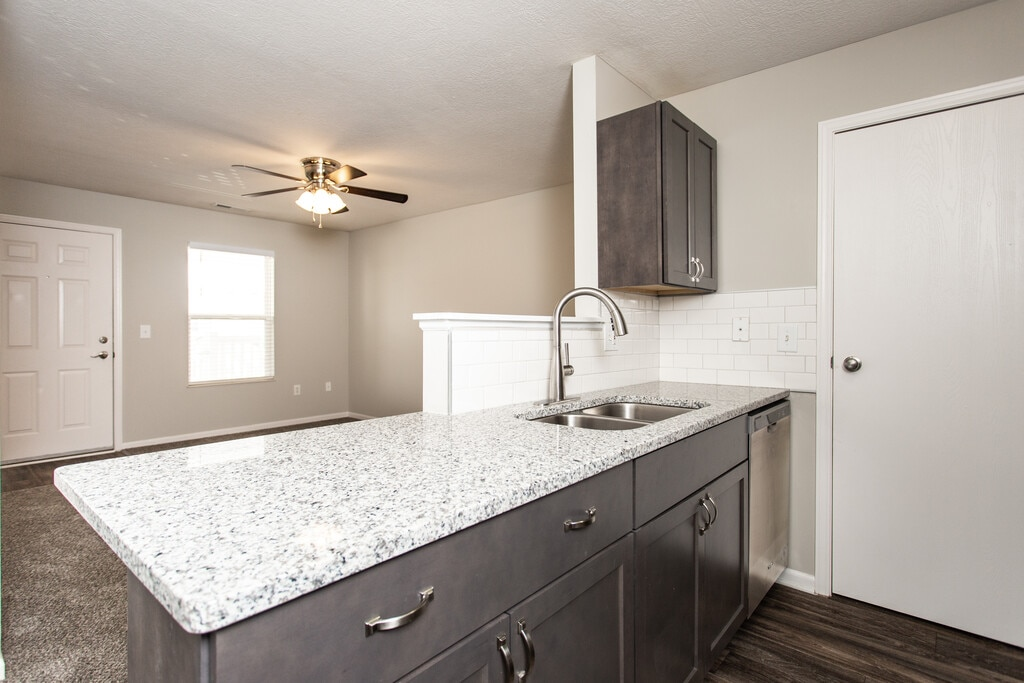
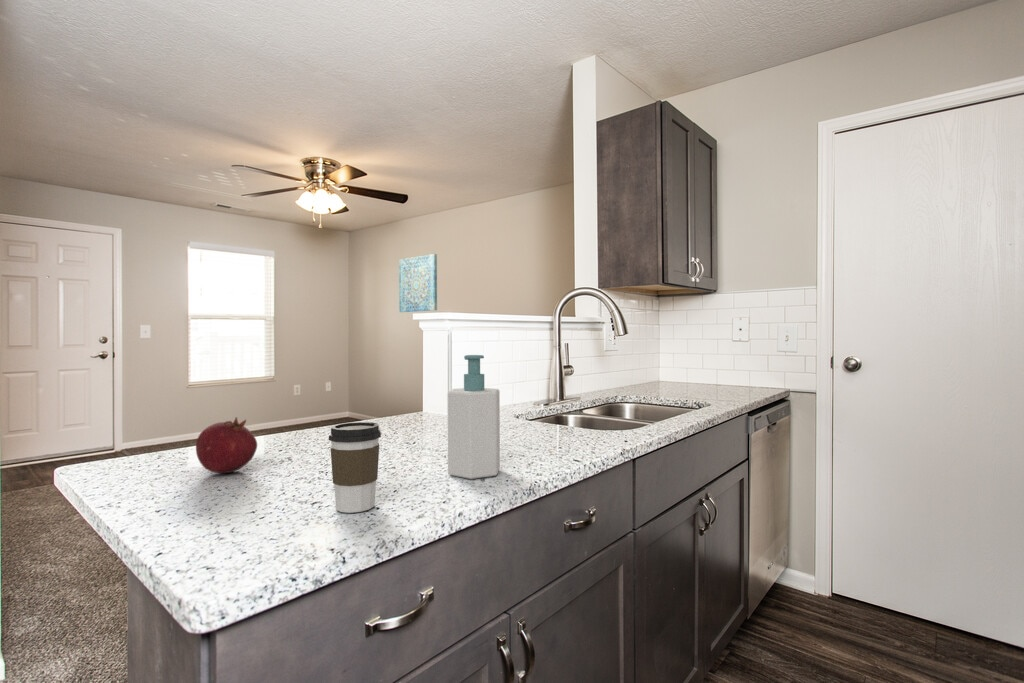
+ soap bottle (474, 413)
+ fruit (226, 445)
+ wall art (417, 284)
+ coffee cup (355, 466)
